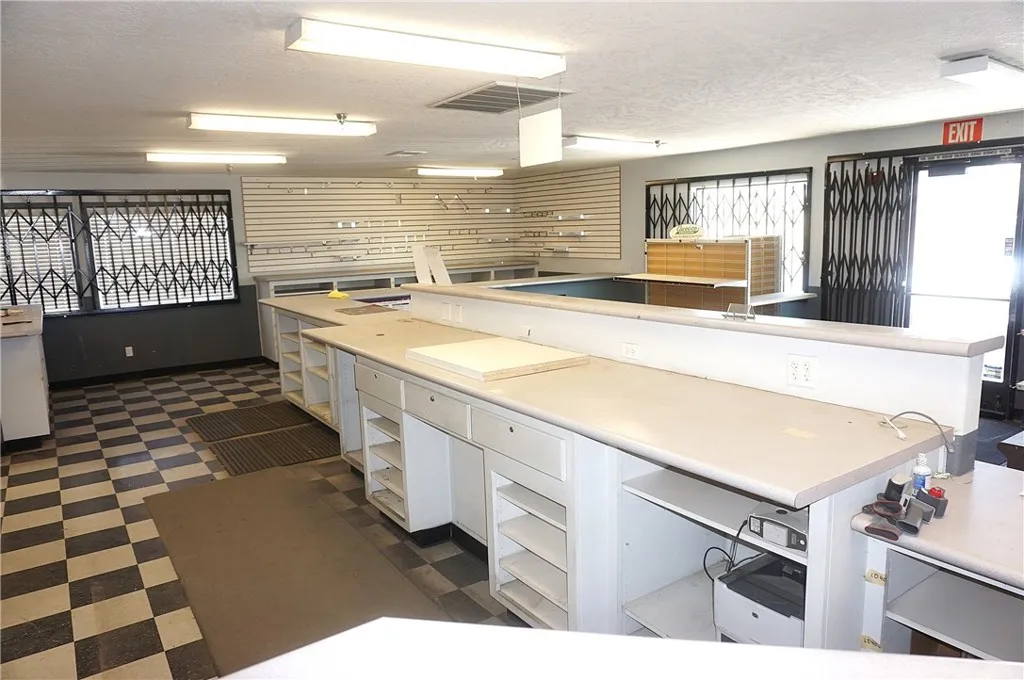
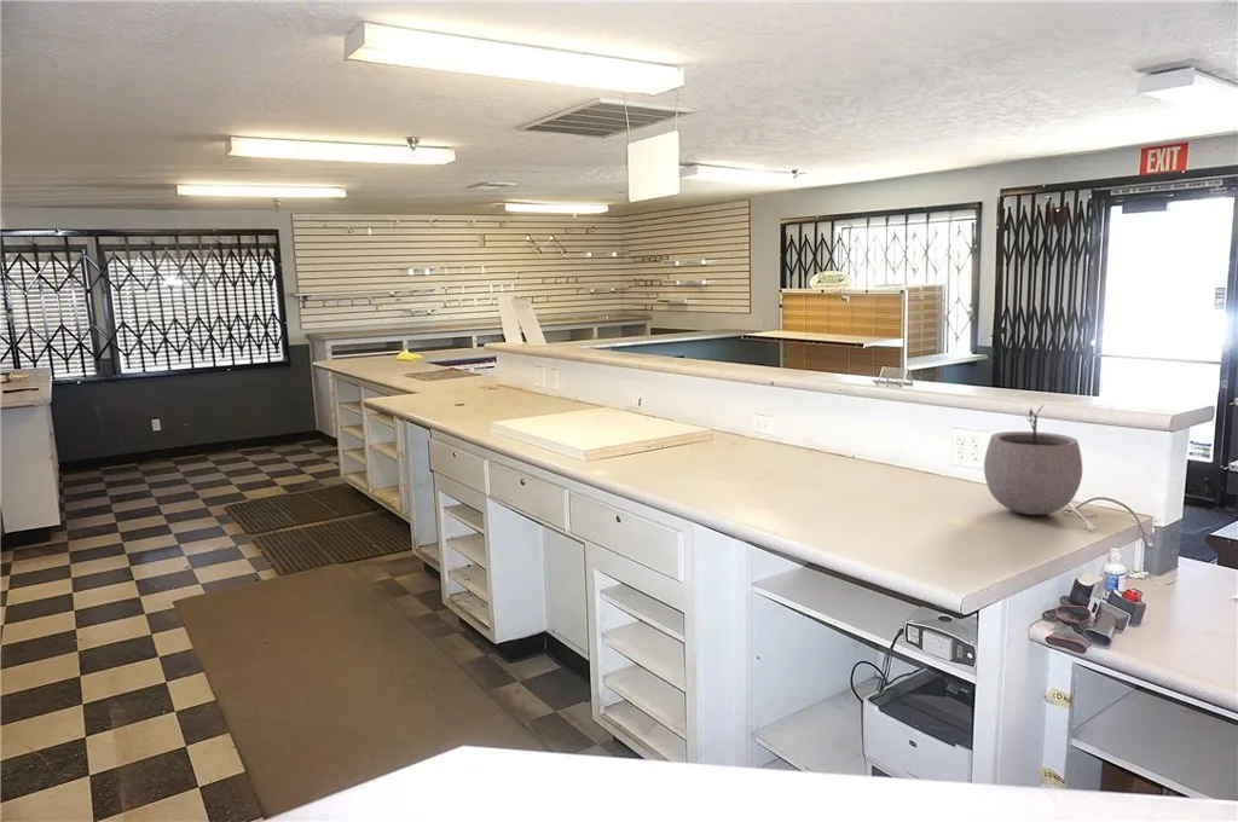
+ plant pot (1032, 458)
